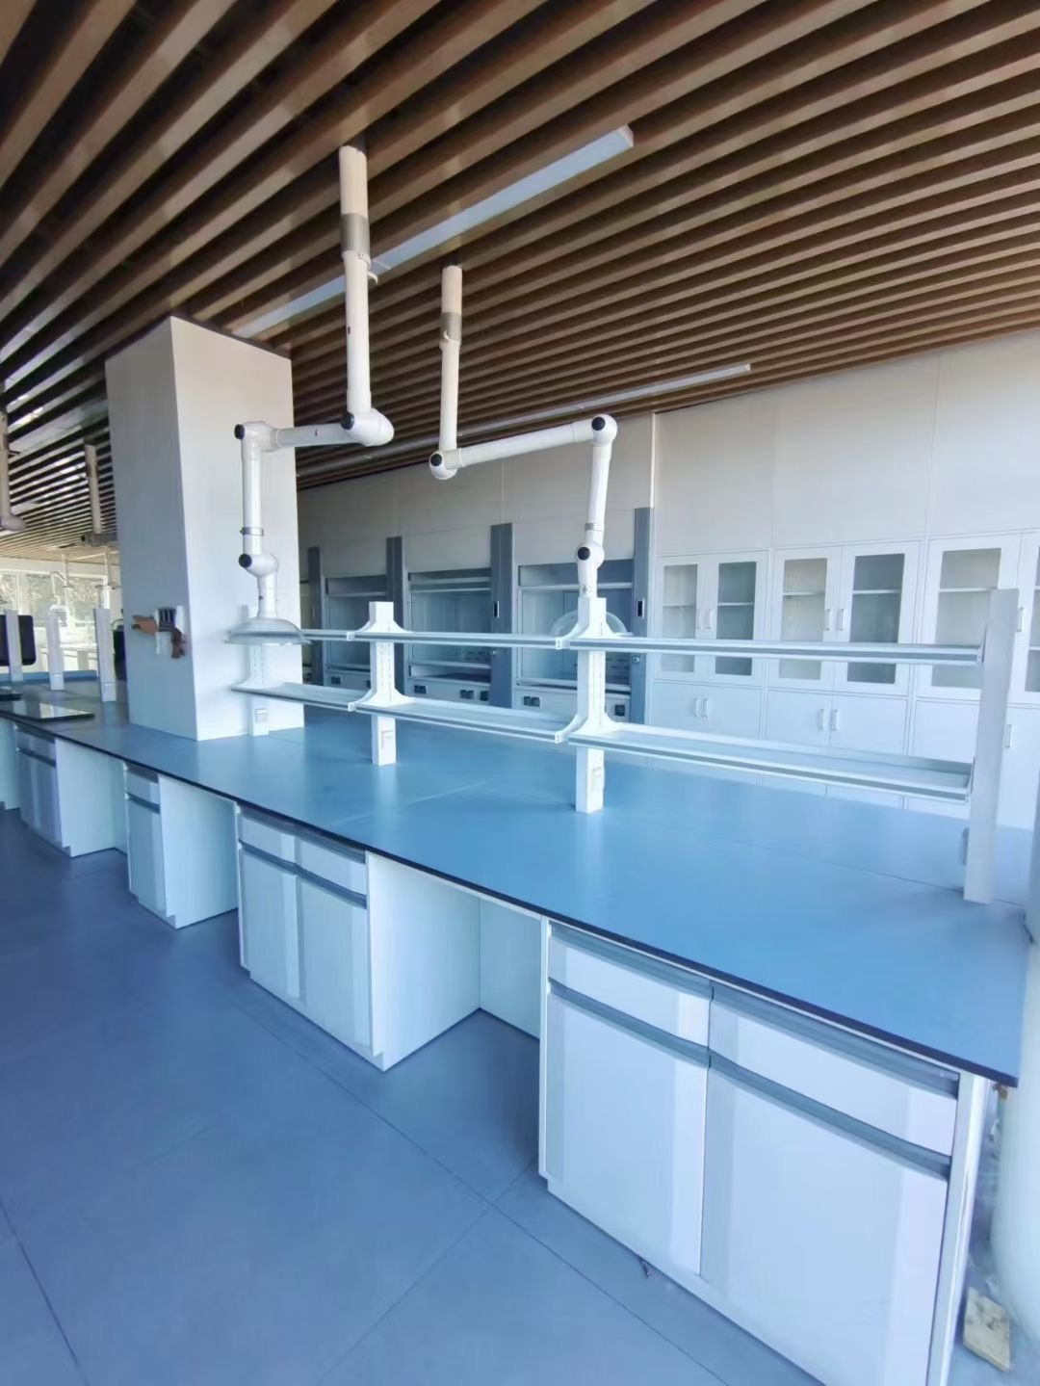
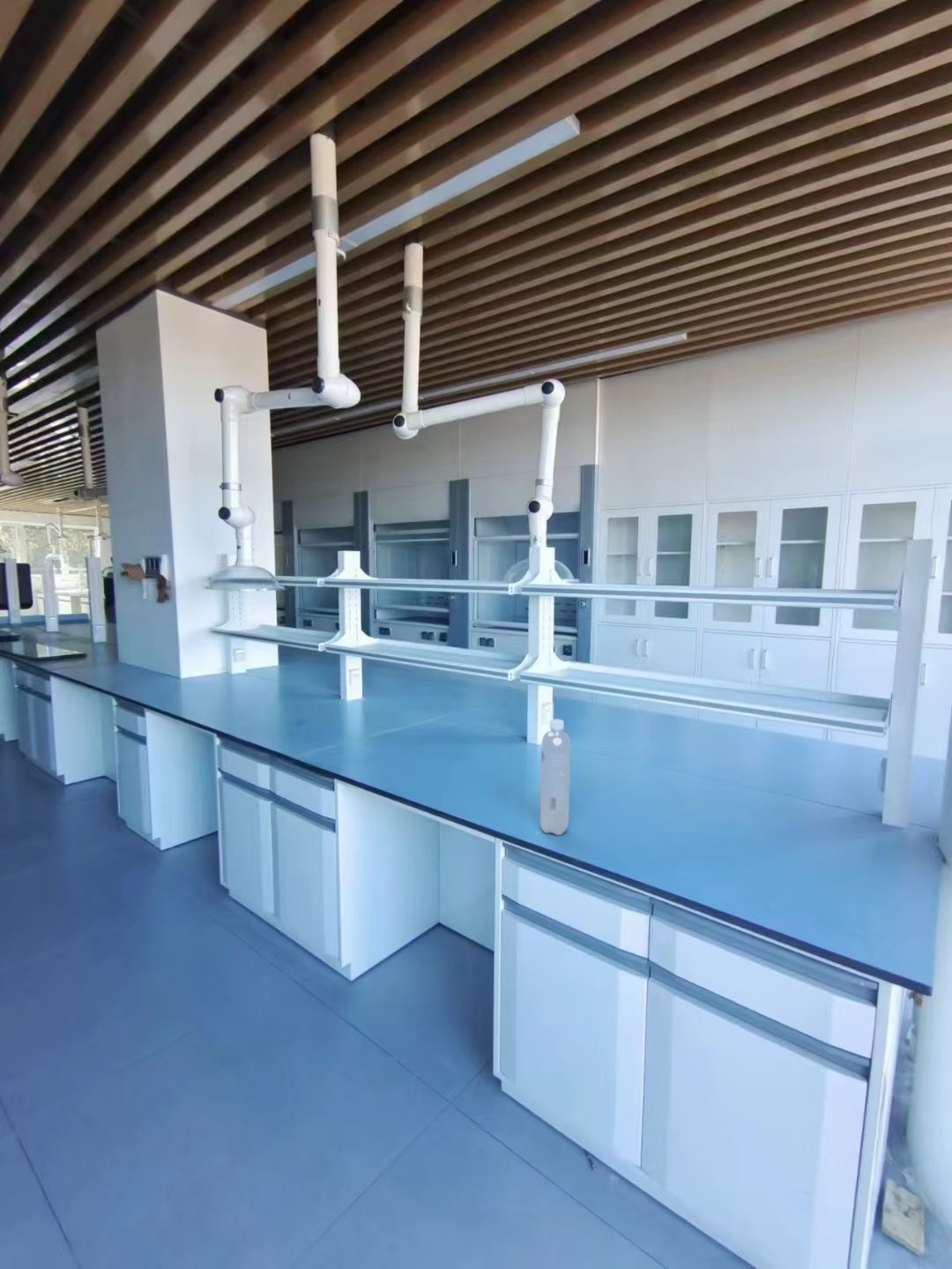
+ beverage bottle (555, 775)
